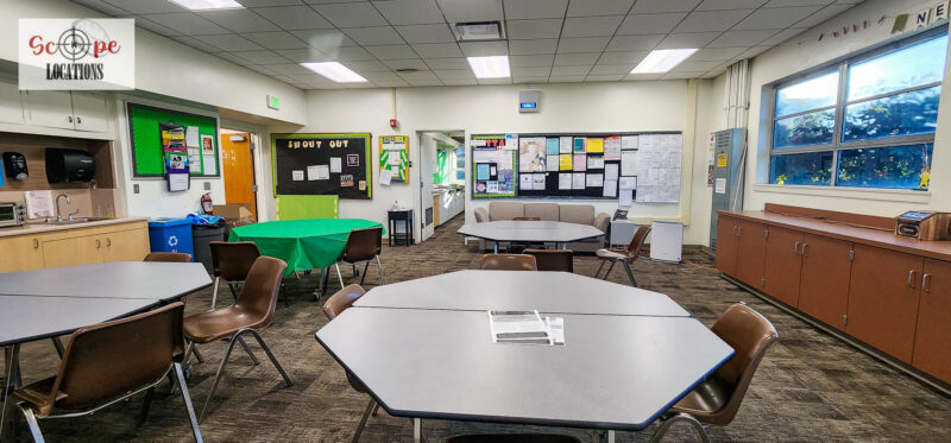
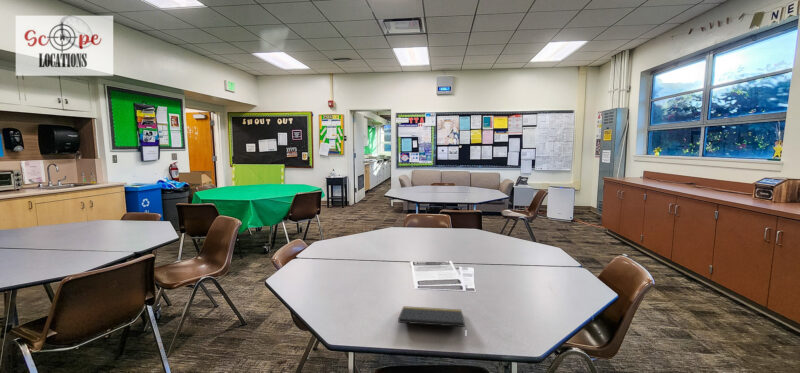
+ notepad (431, 315)
